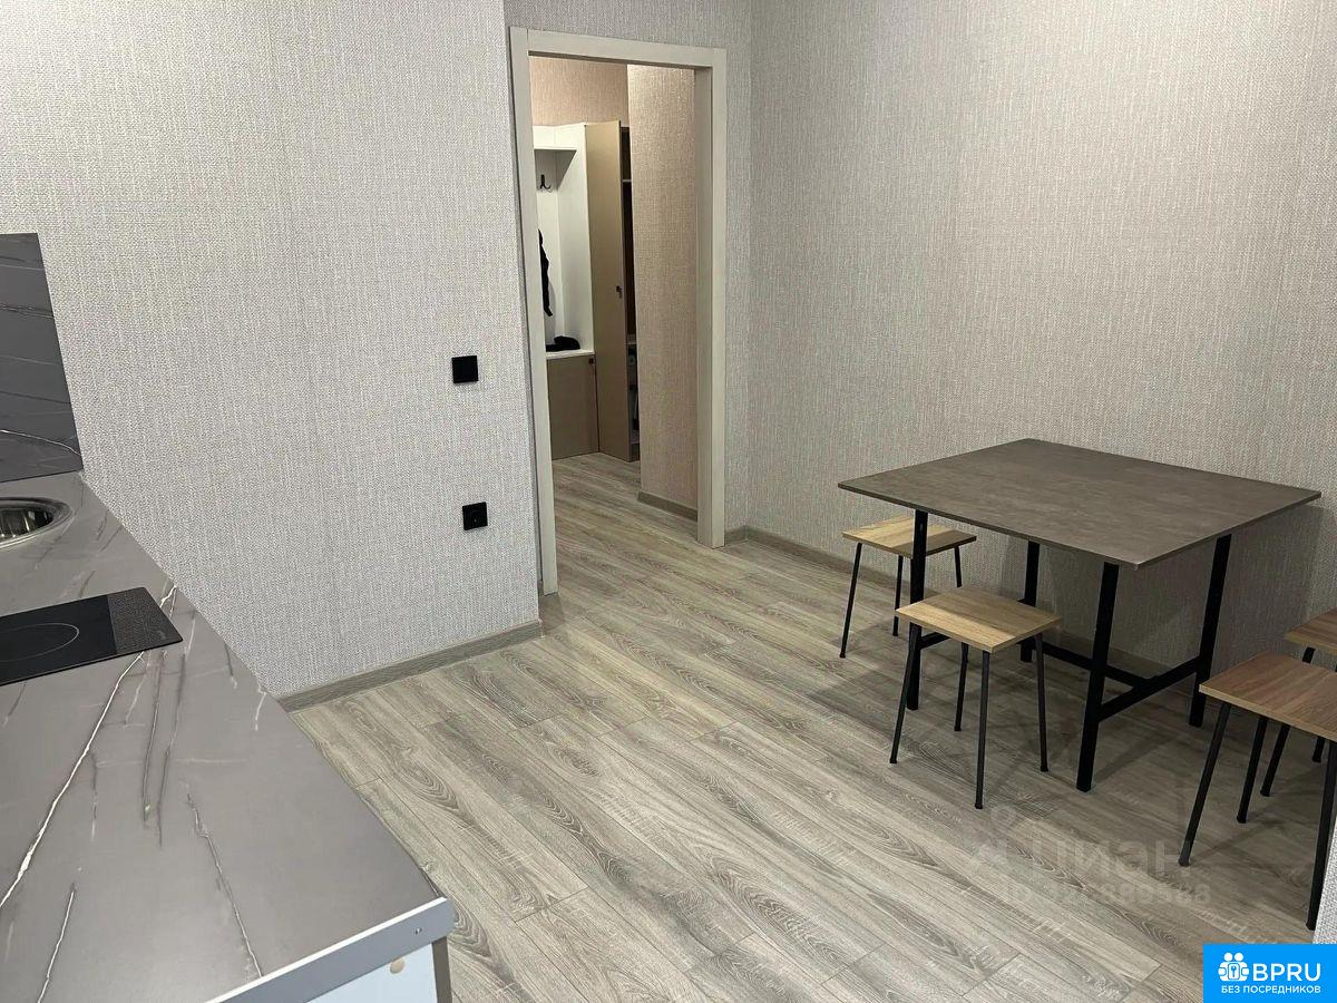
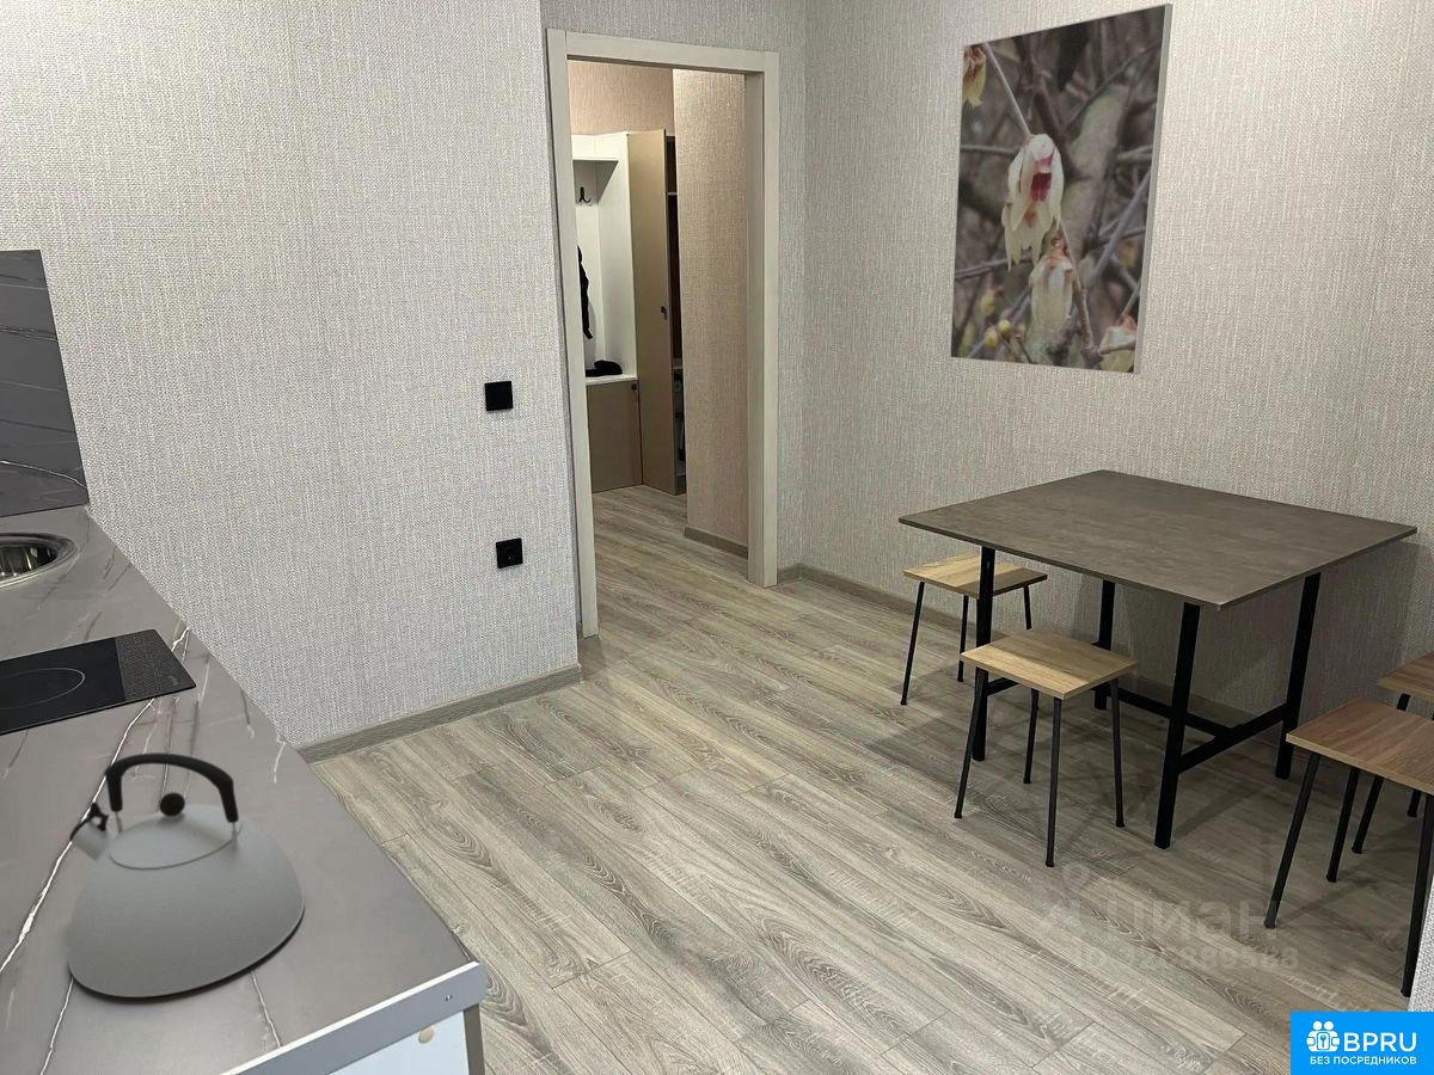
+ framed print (1047, 202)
+ kettle (173, 842)
